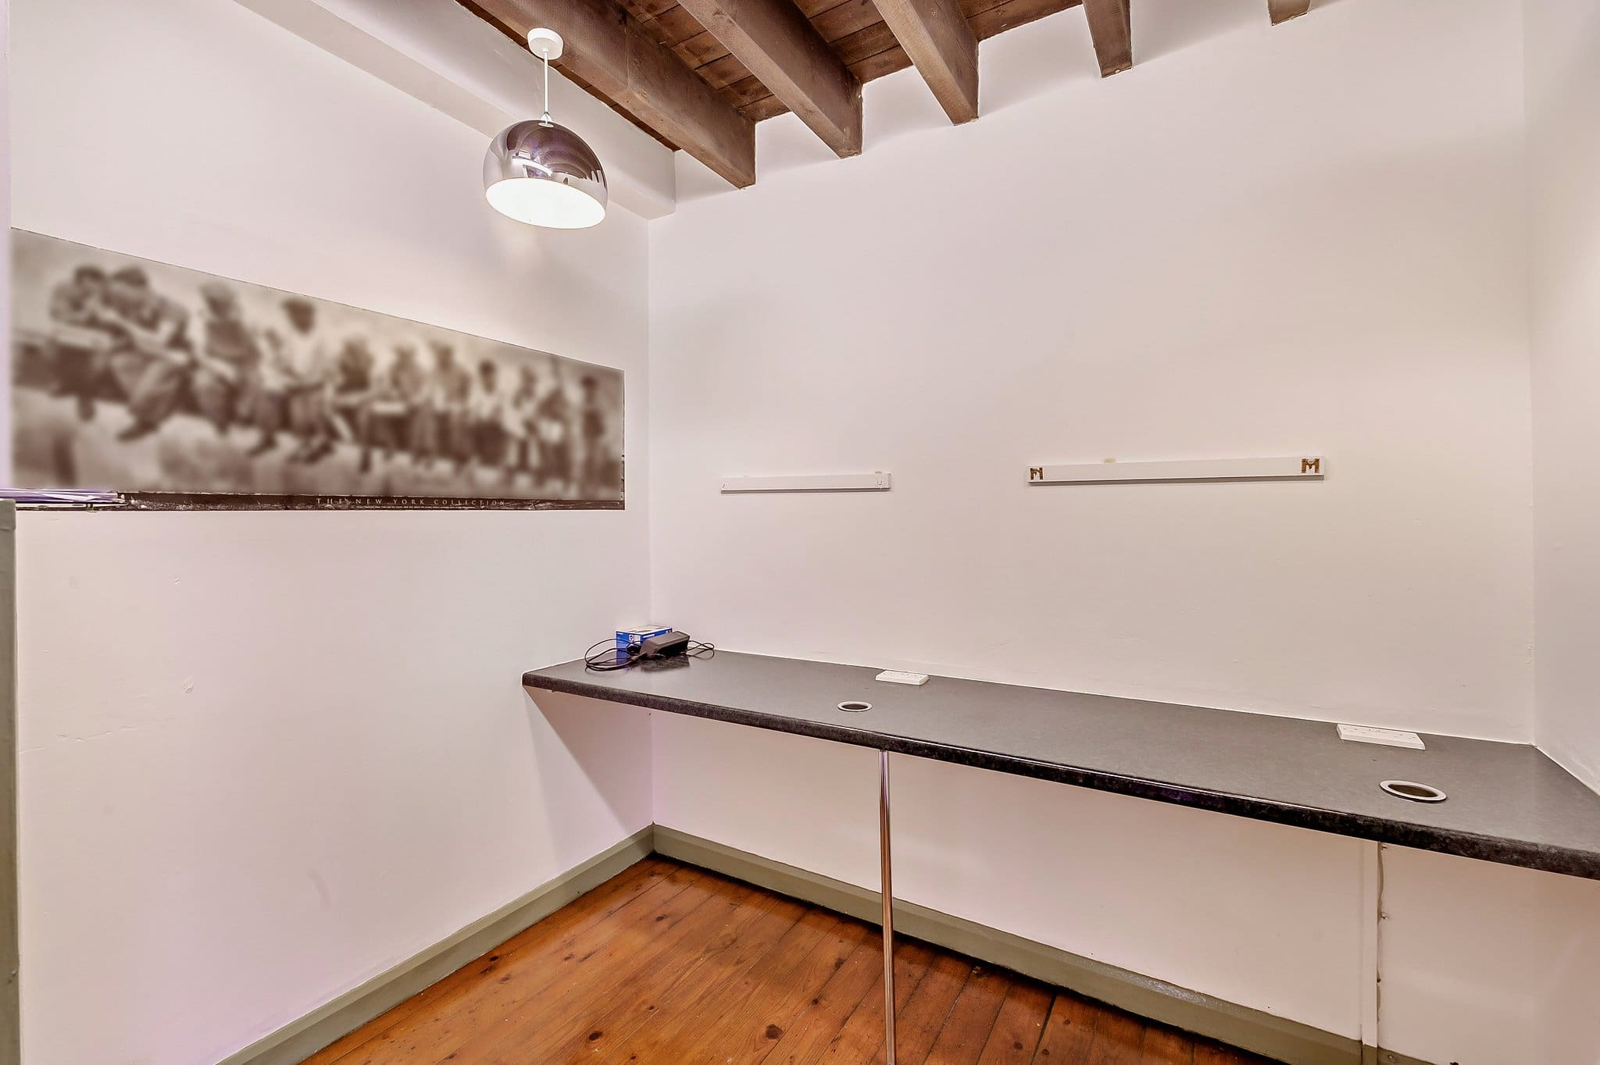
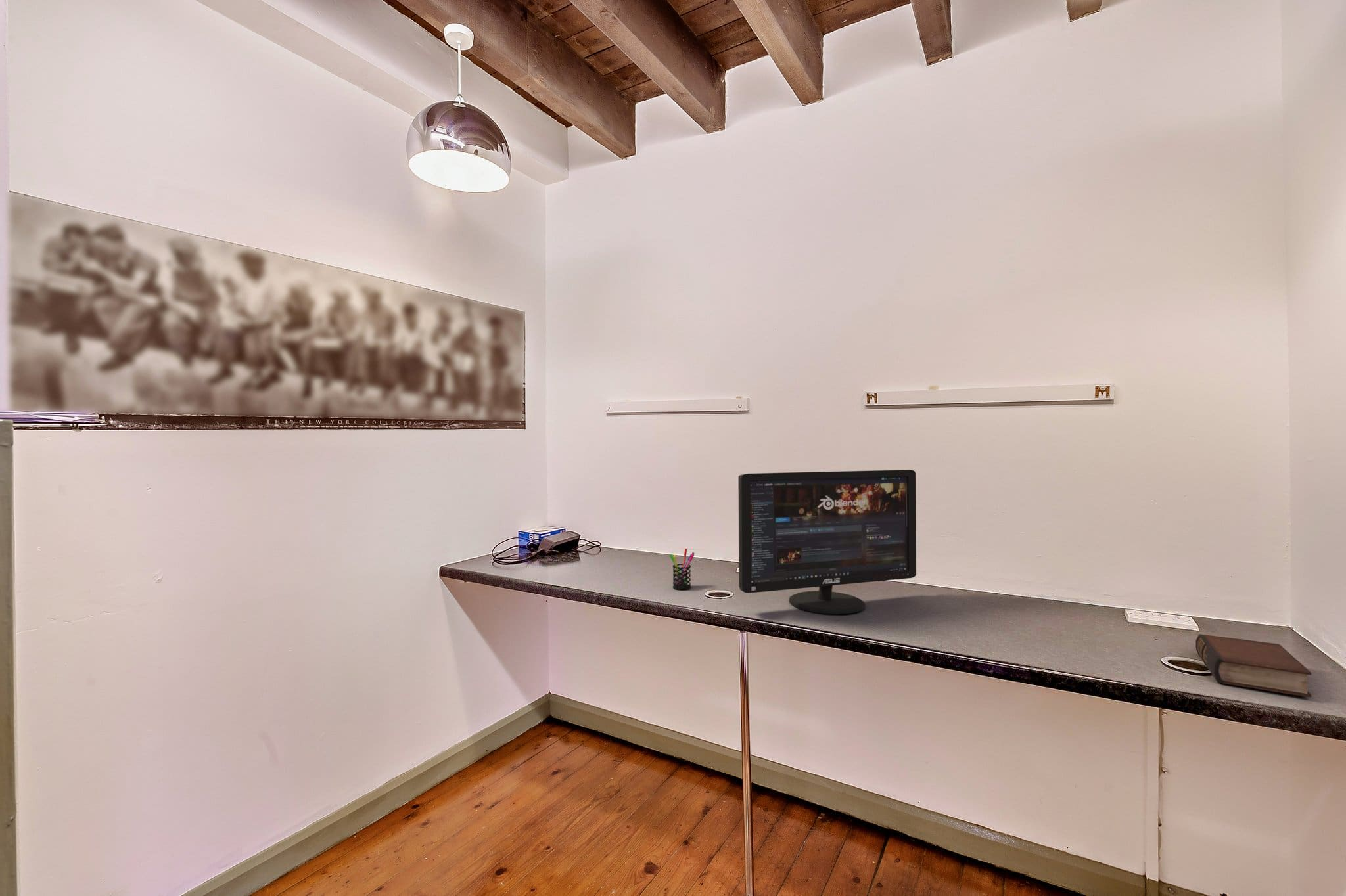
+ book (1247, 662)
+ computer monitor (825, 537)
+ pen holder (680, 568)
